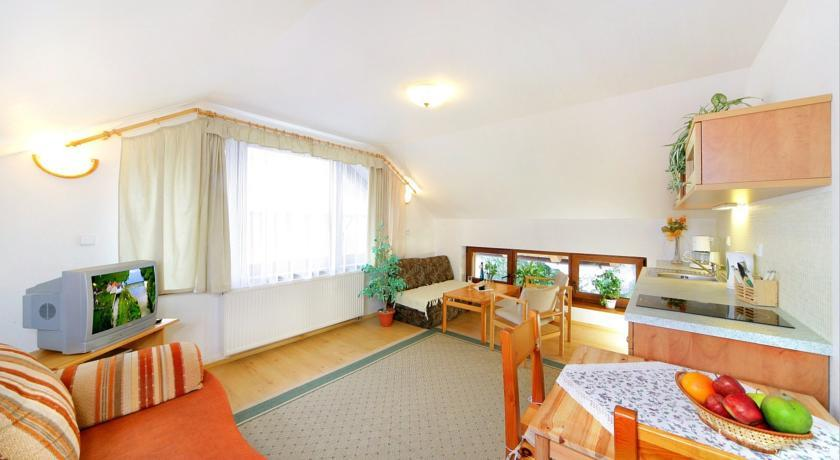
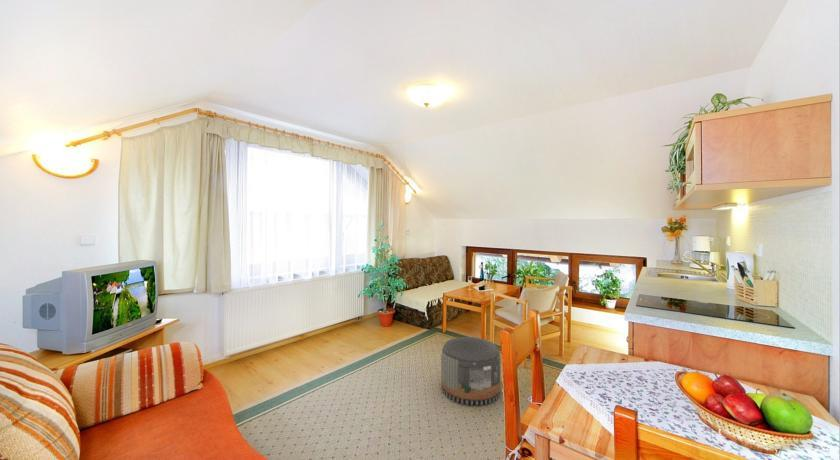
+ pouf (470, 365)
